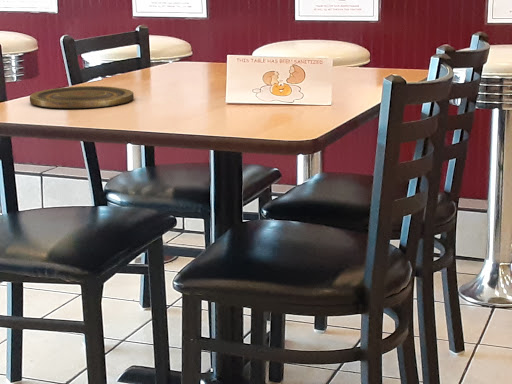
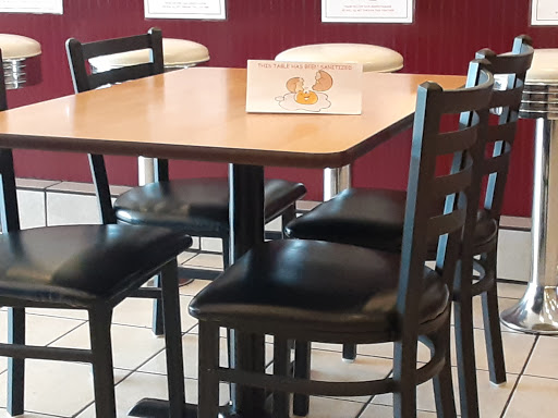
- plate (82, 96)
